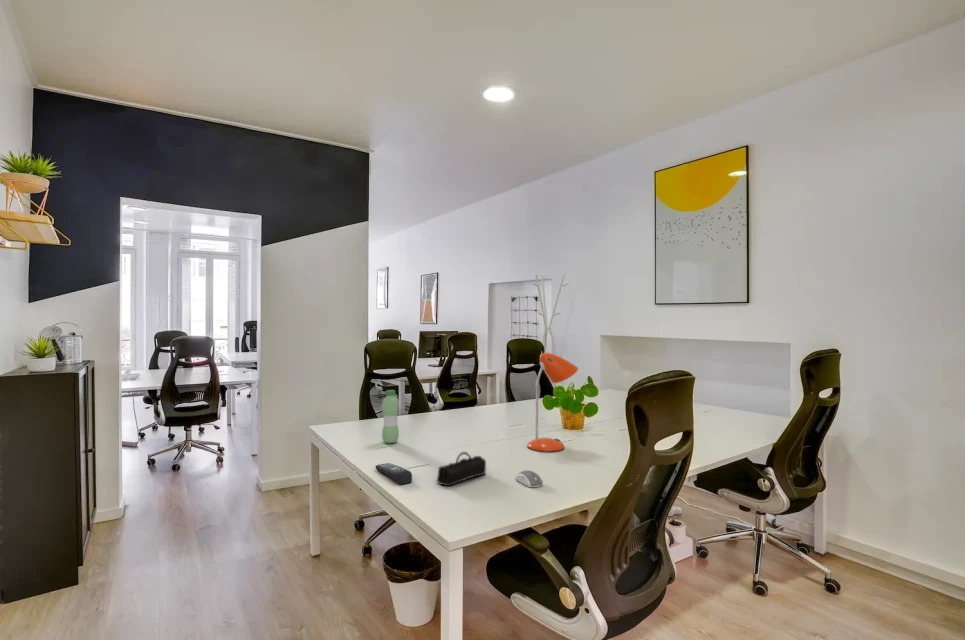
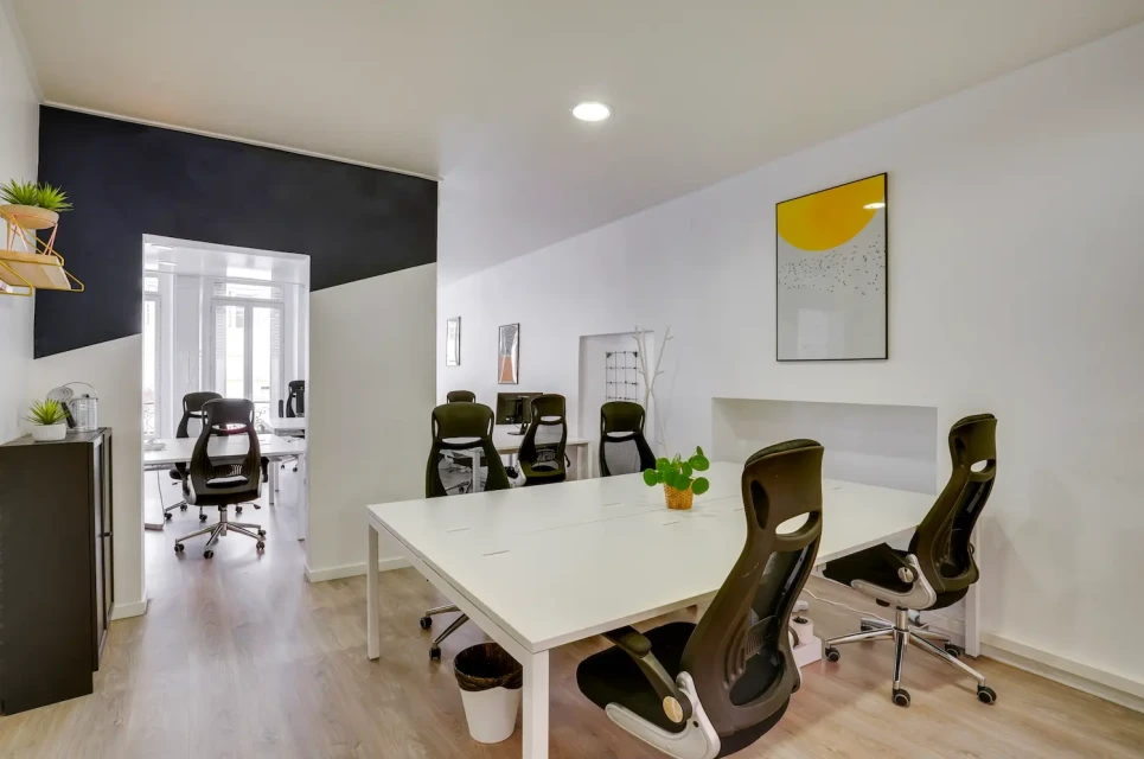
- computer mouse (528, 476)
- remote control (393, 471)
- water bottle (390, 416)
- desk lamp (537, 399)
- pencil case (462, 465)
